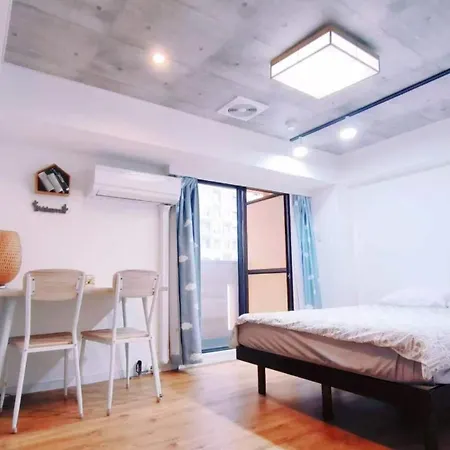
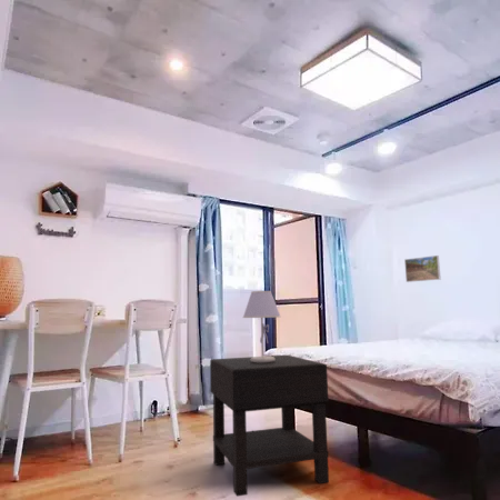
+ table lamp (261, 326)
+ nightstand (266, 409)
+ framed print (421, 269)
